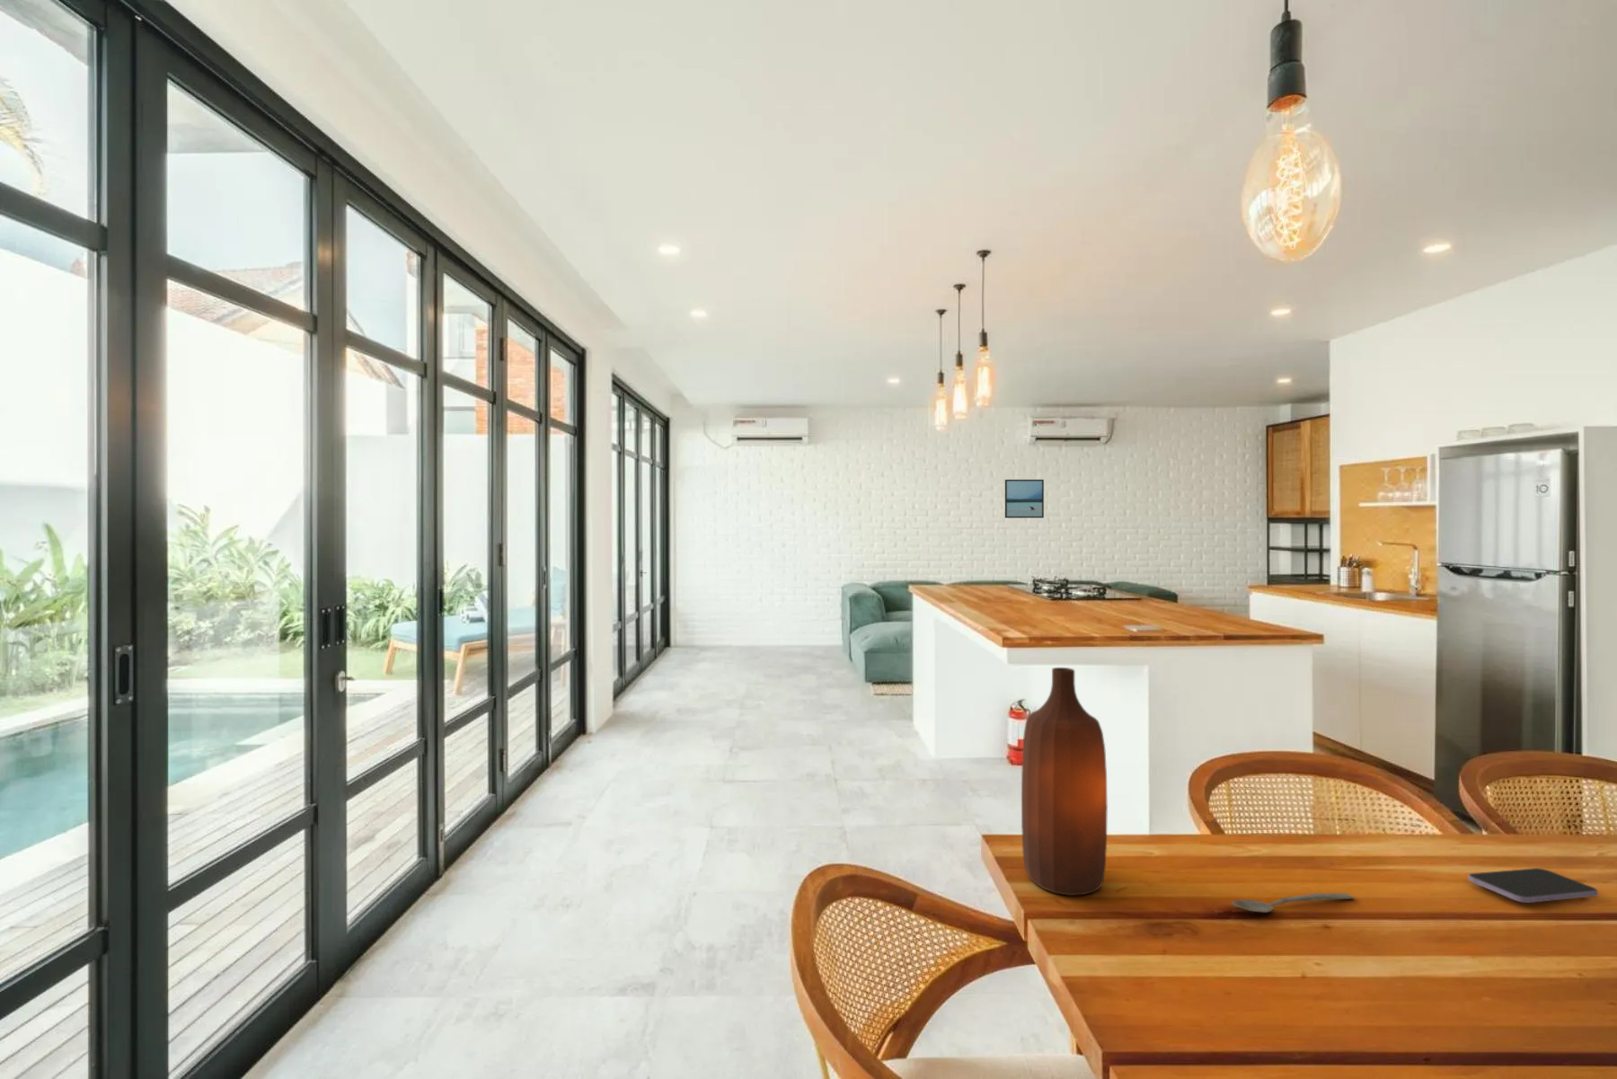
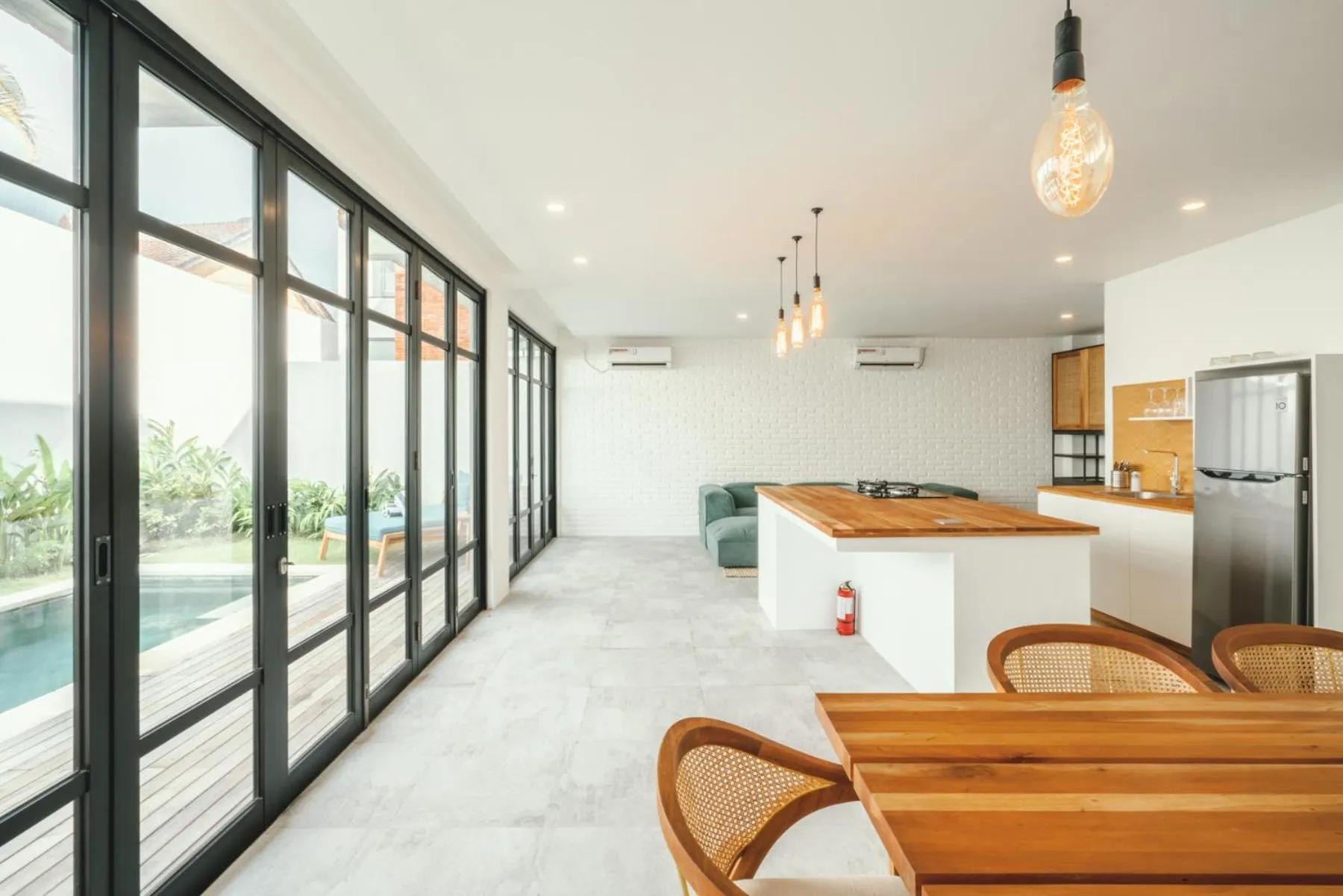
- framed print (1025, 499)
- bottle (1063, 773)
- smartphone (1532, 884)
- spoon (1293, 901)
